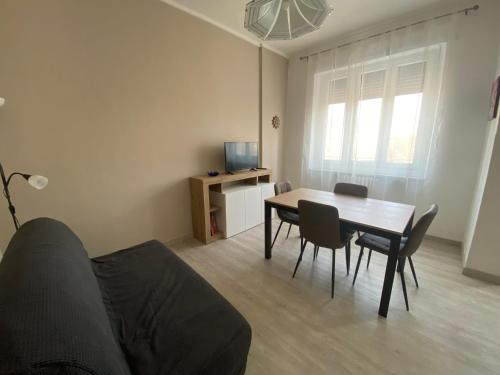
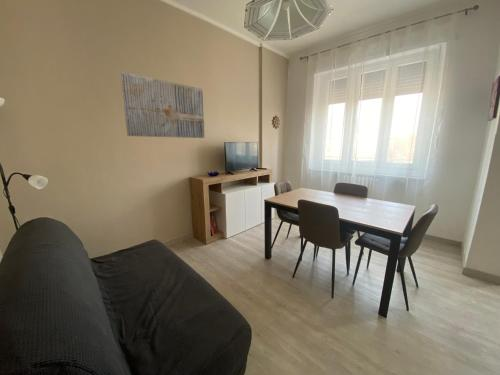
+ wall art (168, 110)
